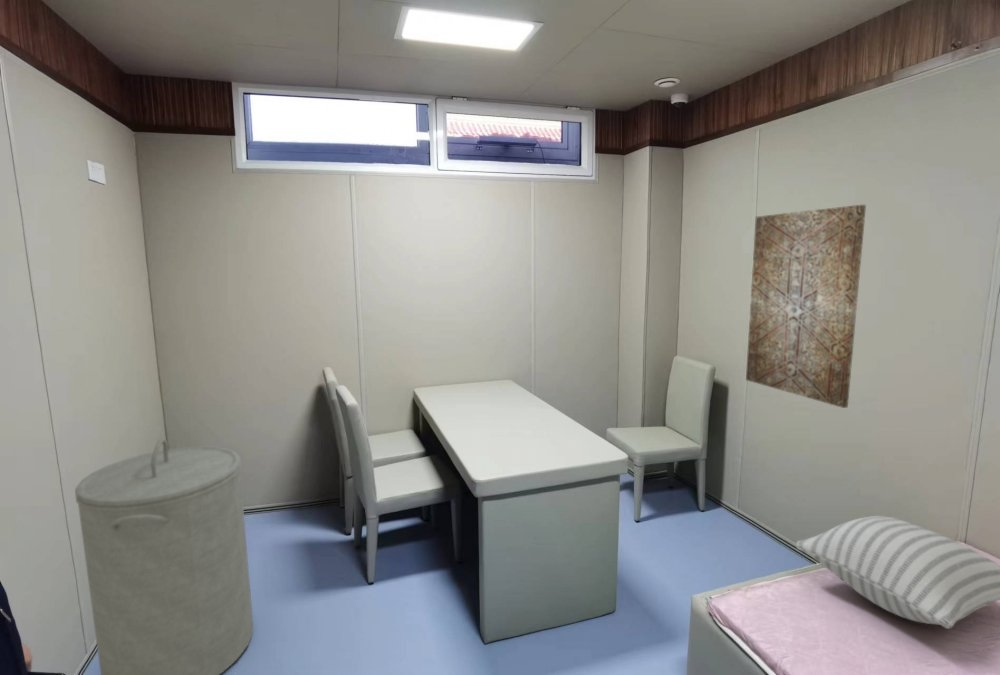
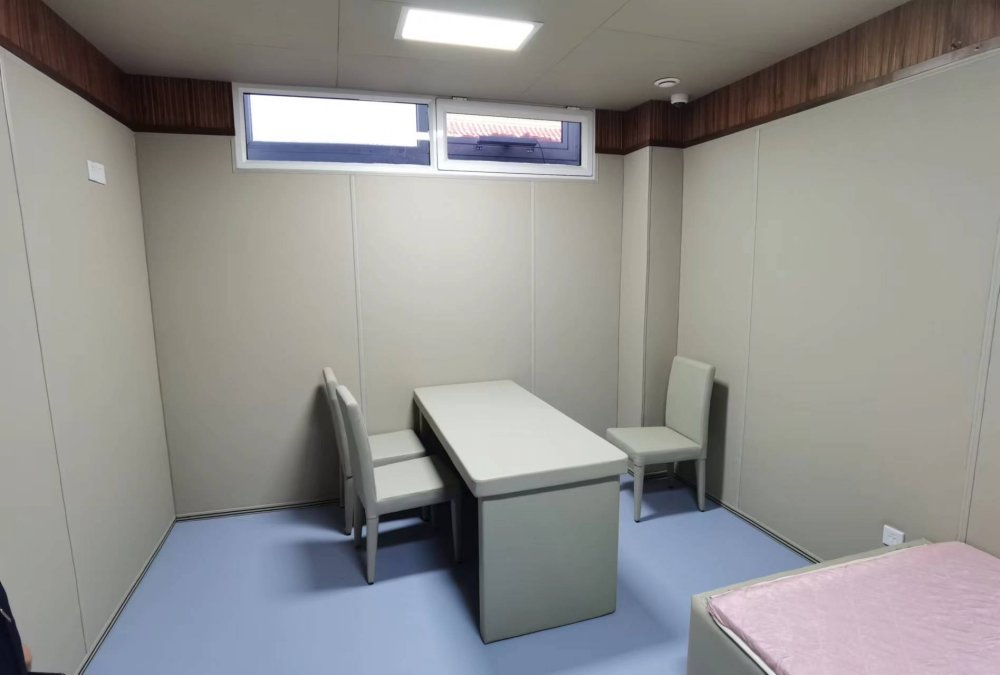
- wall art (798, 304)
- laundry hamper (172, 548)
- pillow (904, 564)
